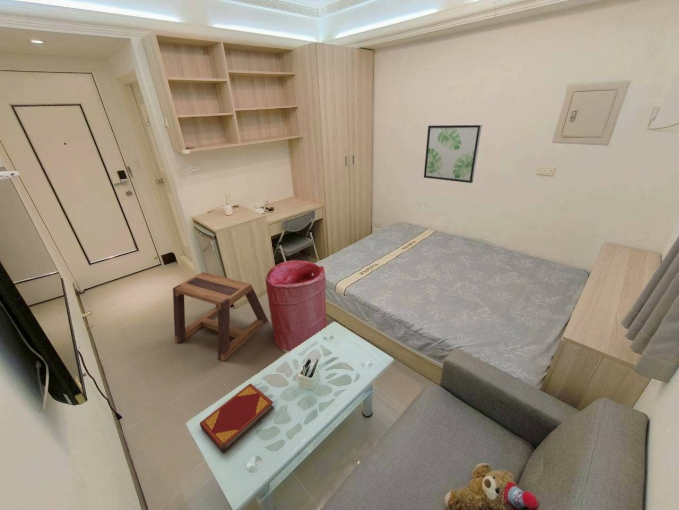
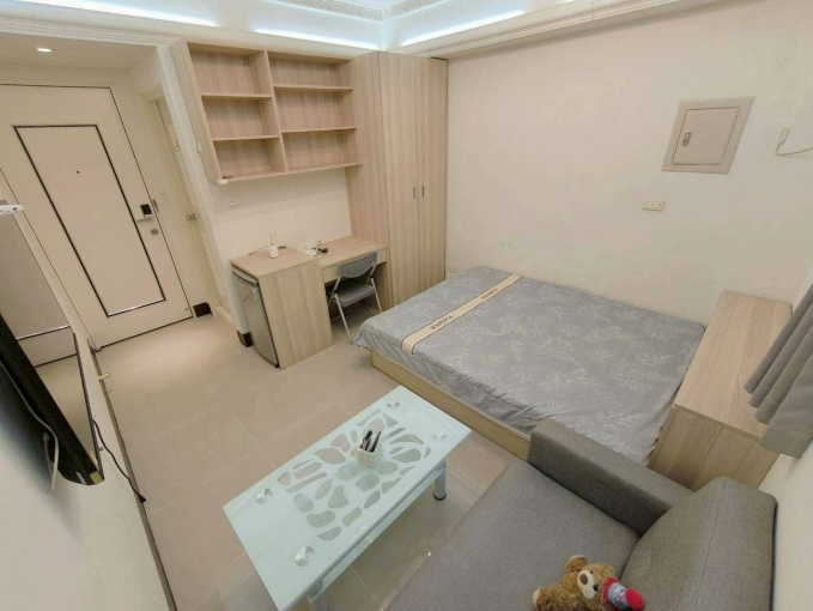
- stool (218, 309)
- wall art (450, 153)
- laundry hamper (298, 303)
- hardback book (238, 414)
